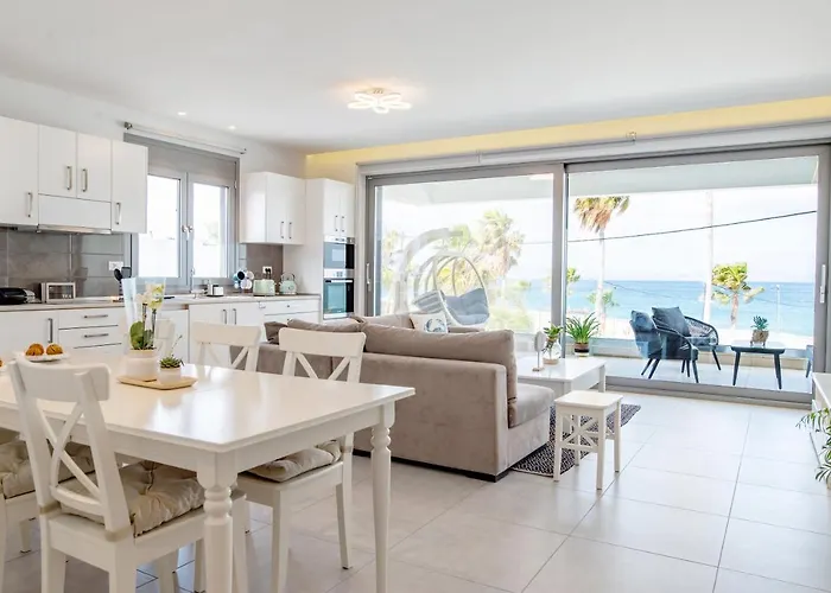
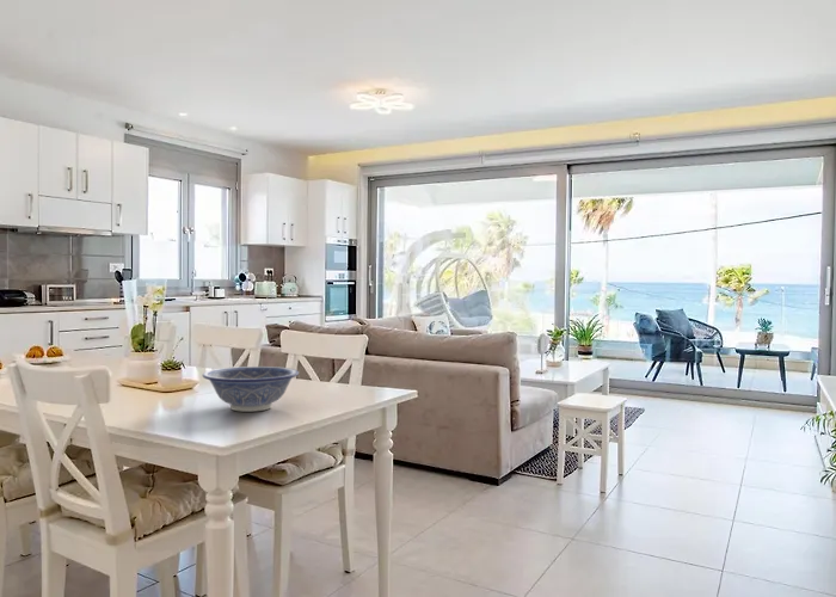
+ decorative bowl (251, 389)
